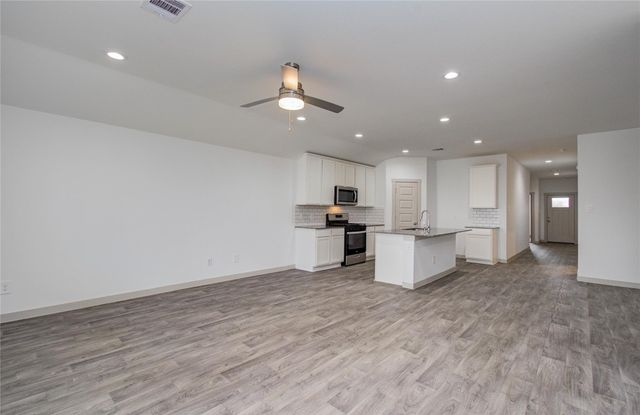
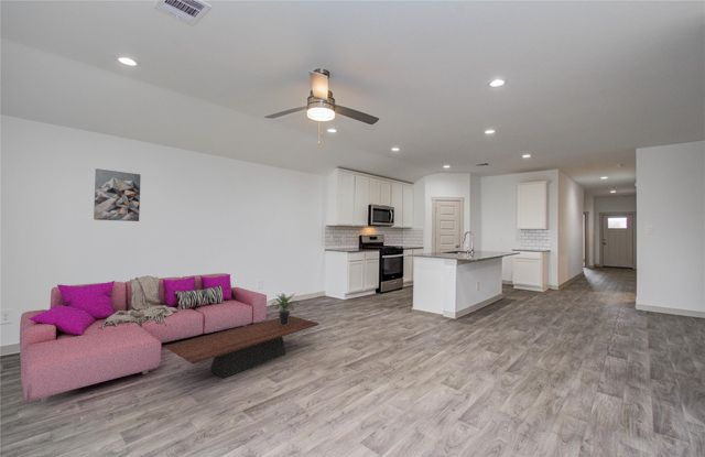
+ sofa (171, 312)
+ coffee table (250, 347)
+ wall art (118, 196)
+ potted plant (284, 308)
